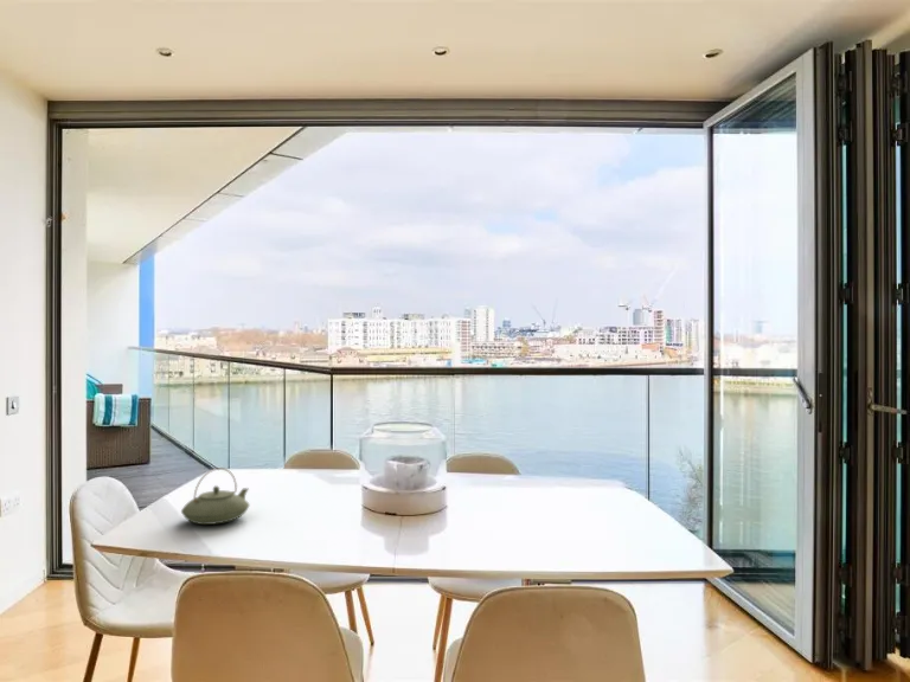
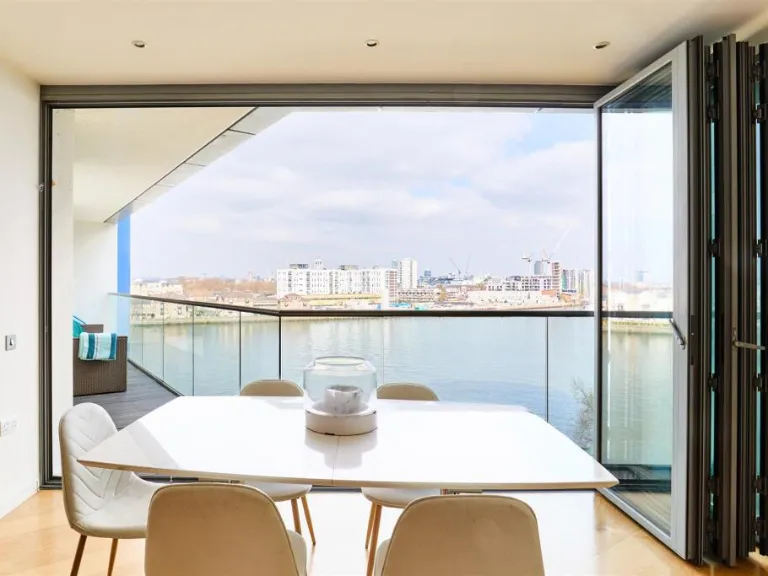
- teapot (219, 493)
